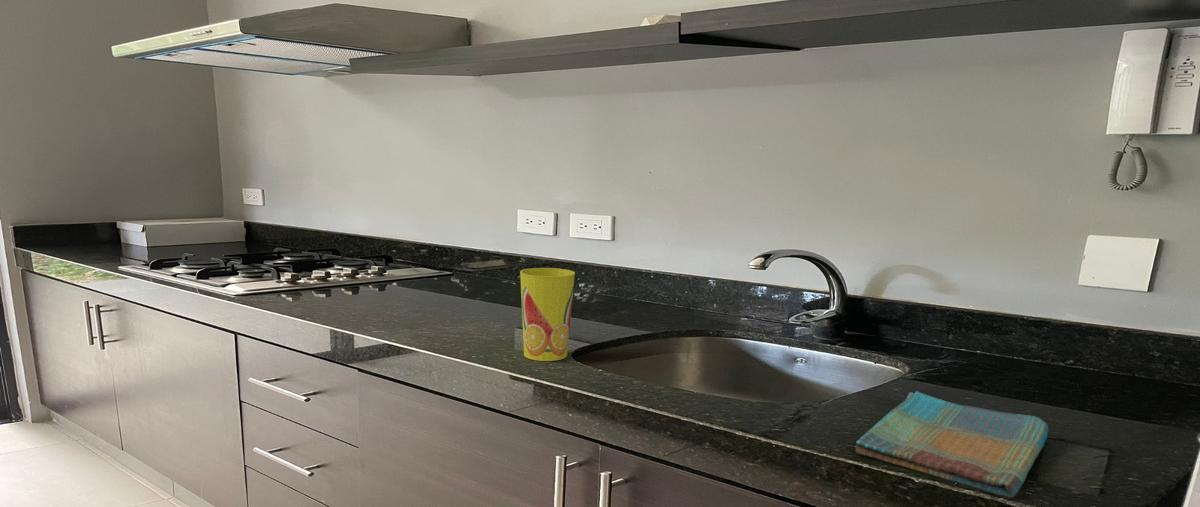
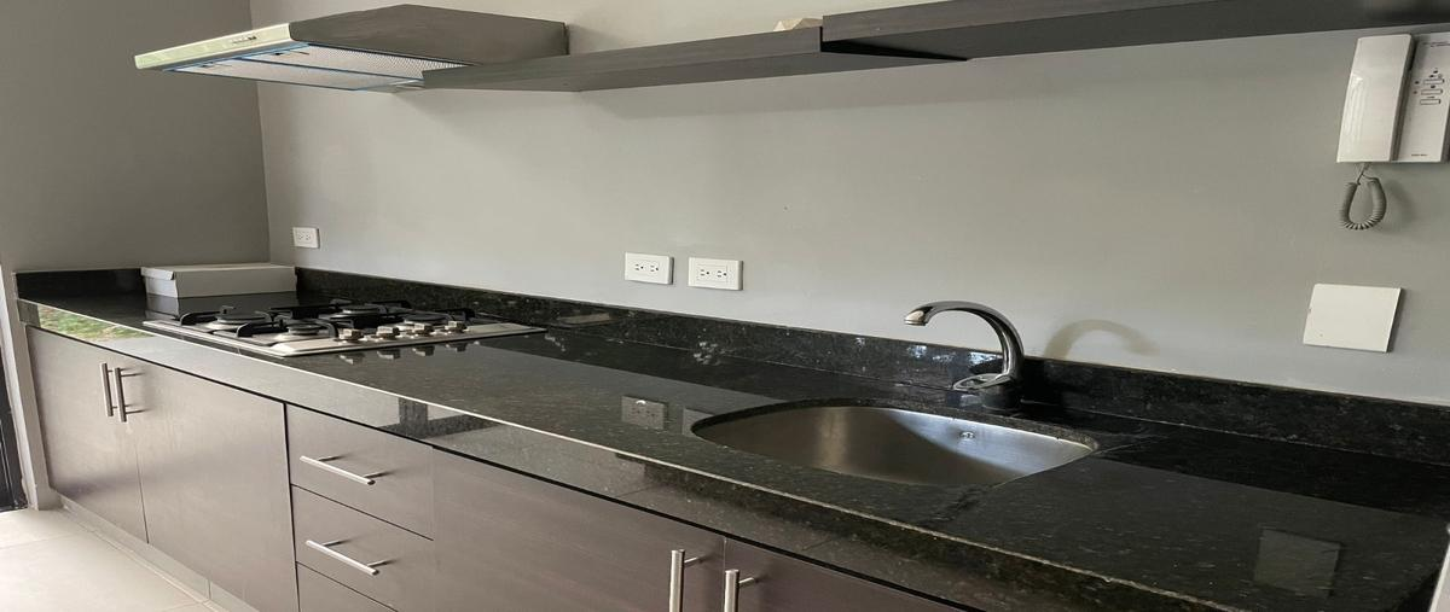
- dish towel (955, 436)
- cup (546, 313)
